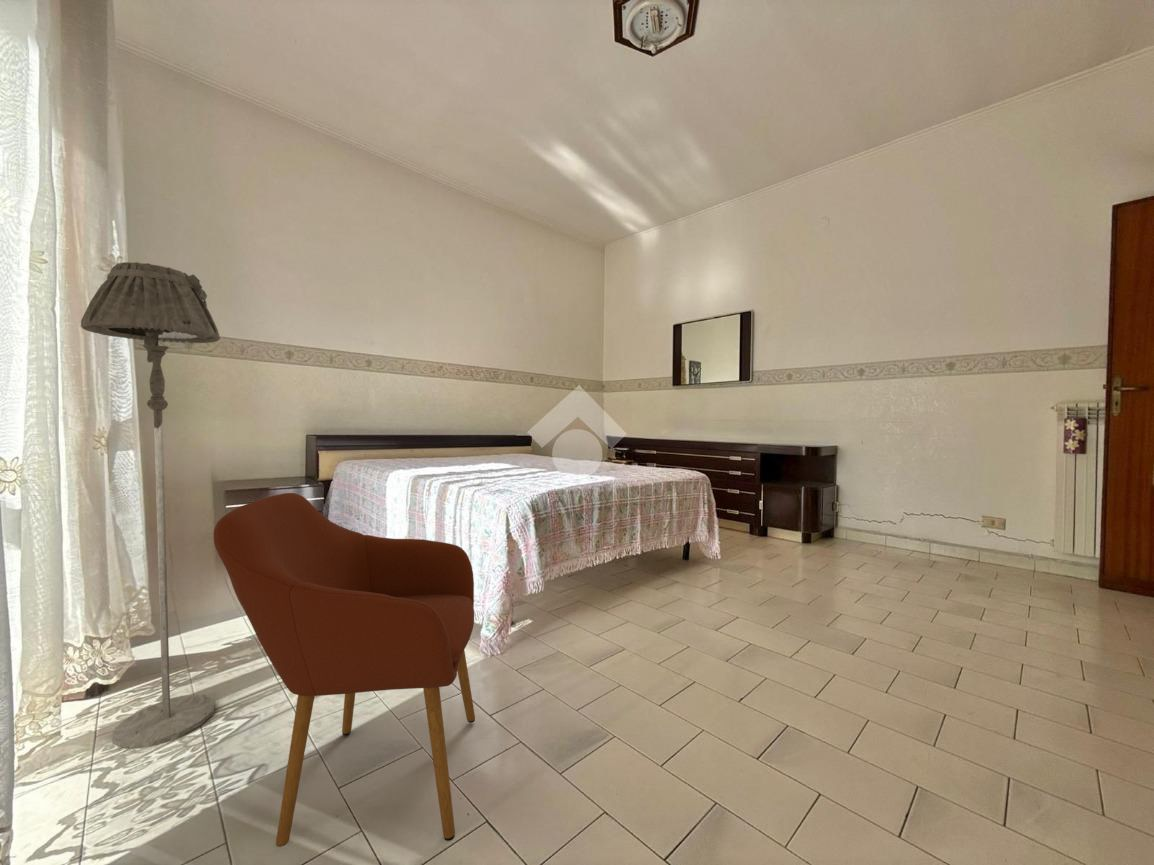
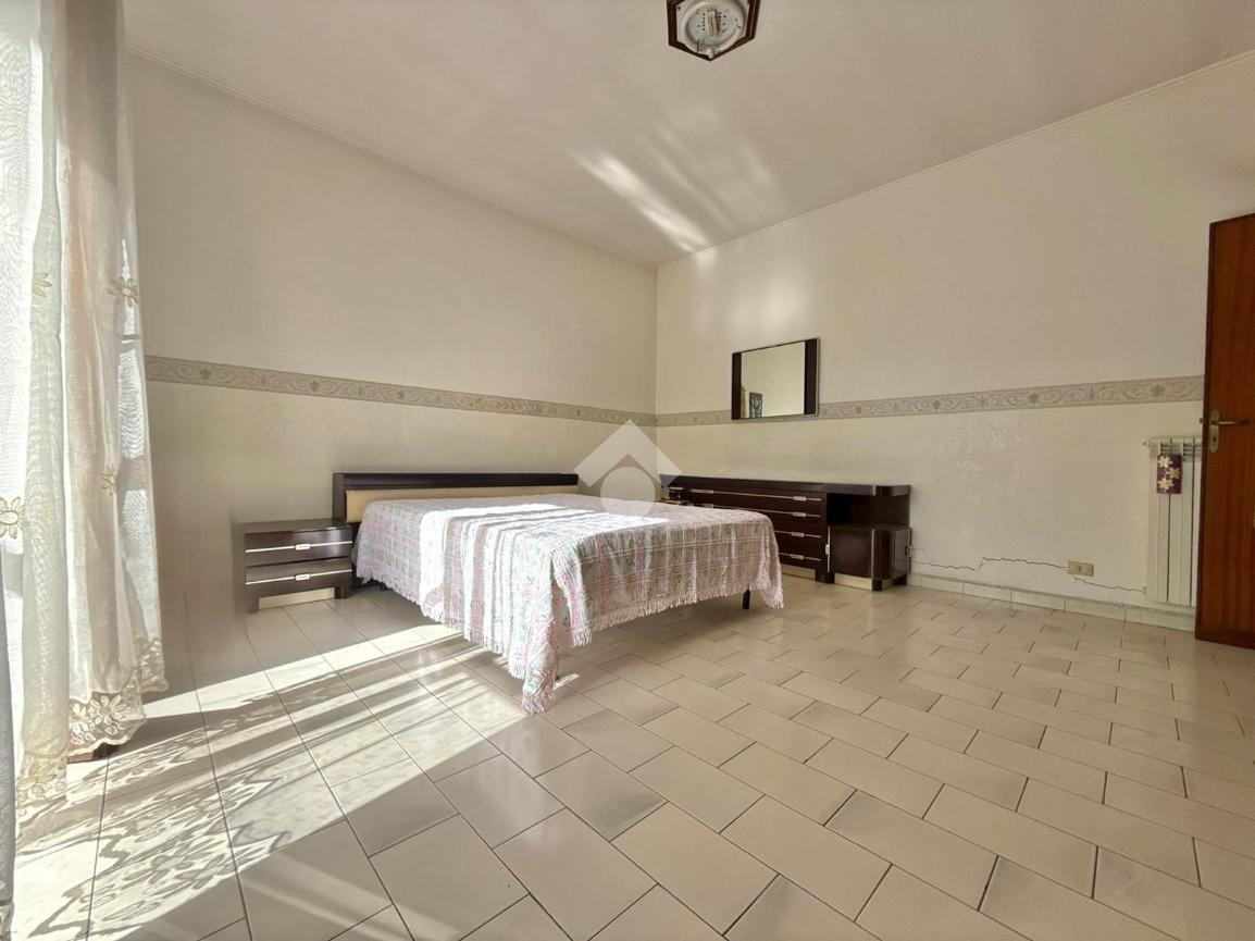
- armchair (367, 637)
- floor lamp (160, 499)
